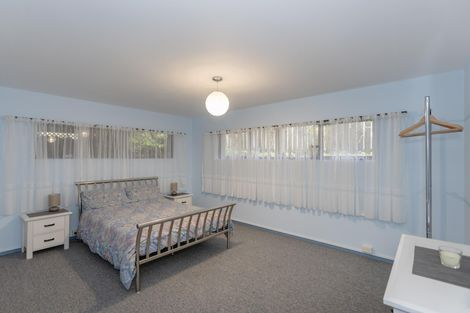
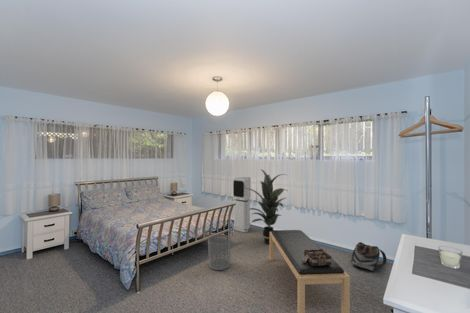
+ indoor plant (267, 205)
+ air purifier (244, 203)
+ waste bin (219, 251)
+ bench (300, 263)
+ backpack (366, 254)
+ spell book (314, 256)
